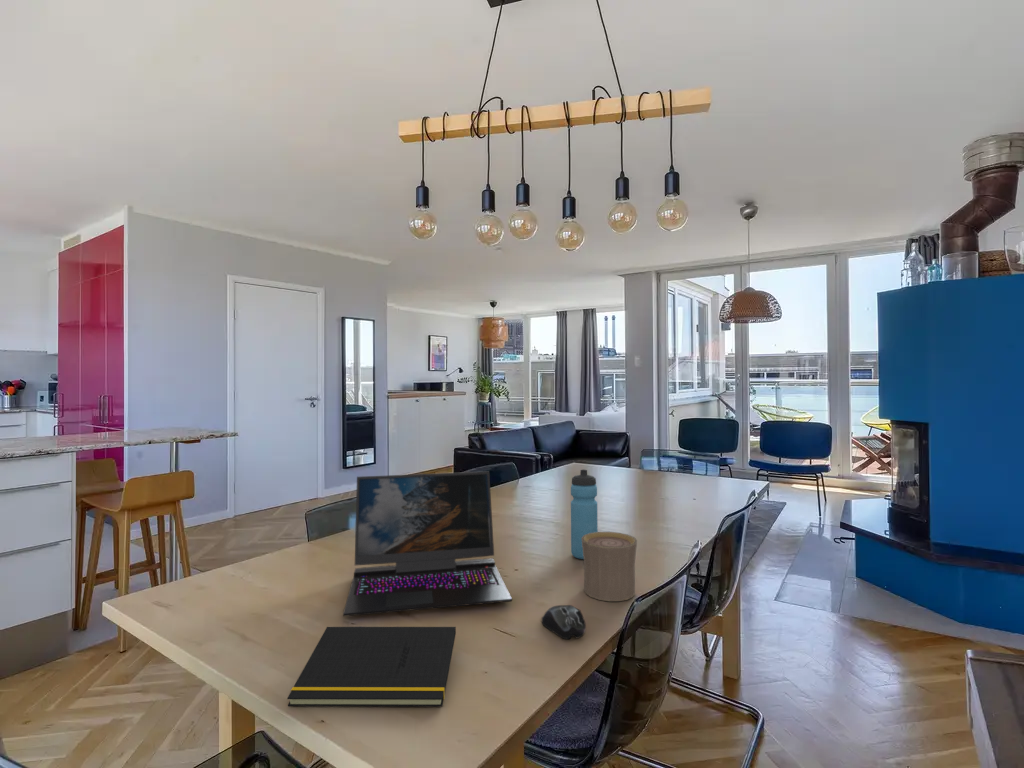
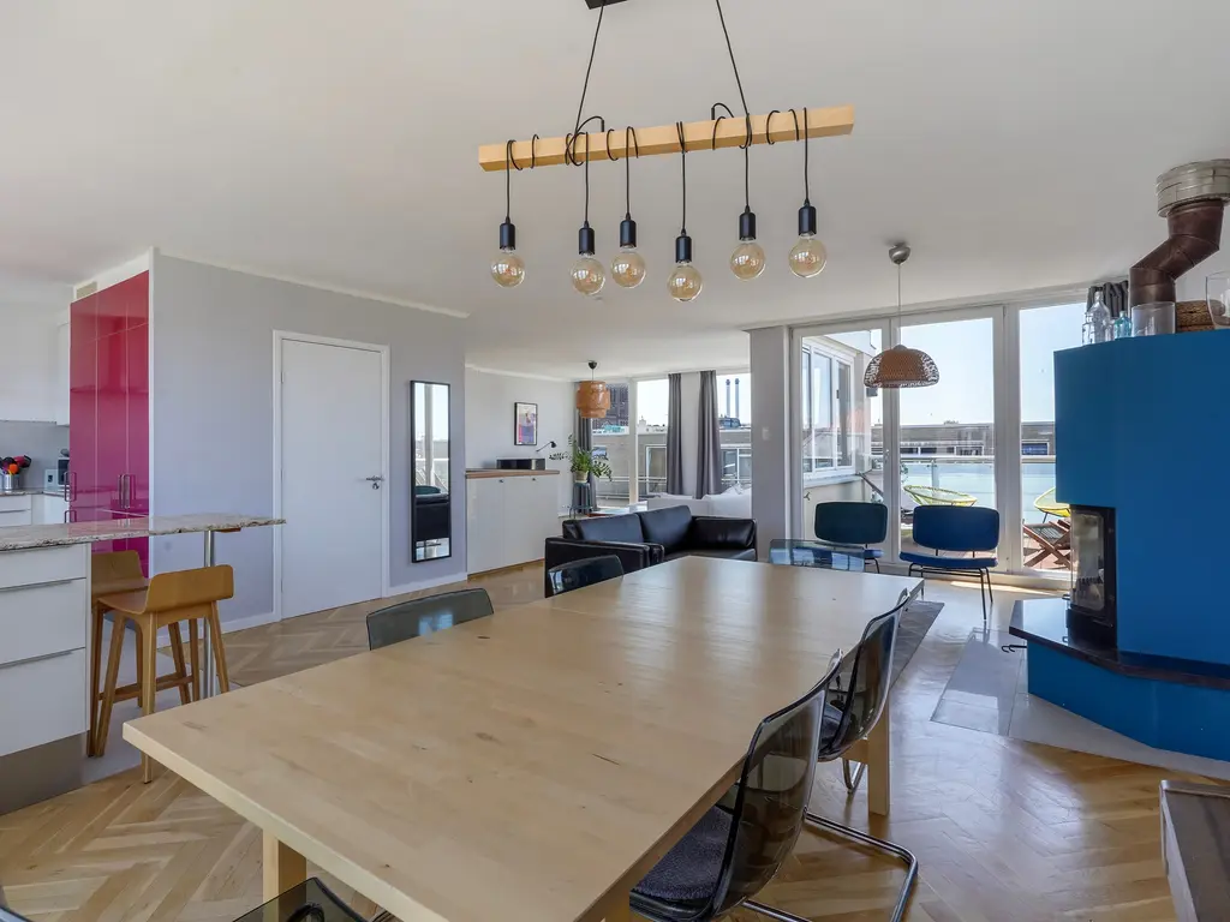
- water bottle (584, 512)
- cup (609, 565)
- notepad (379, 662)
- laptop (427, 535)
- computer mouse (563, 618)
